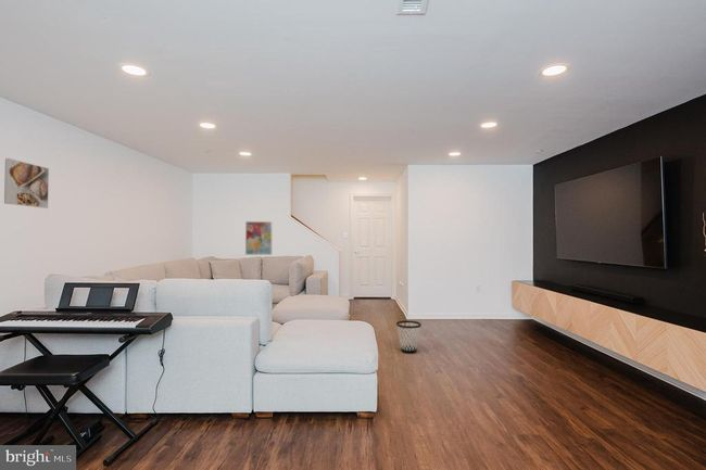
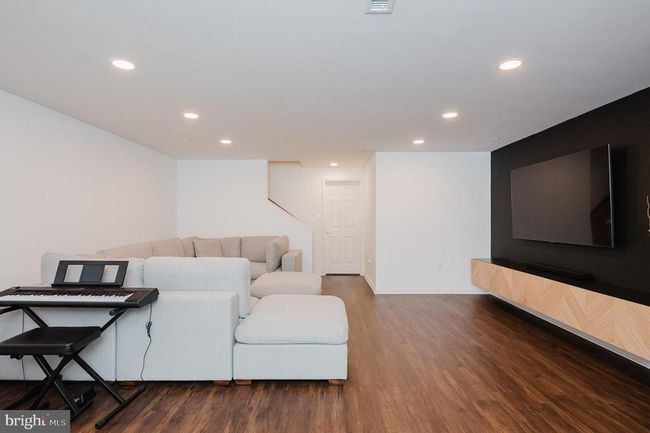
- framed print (27, 185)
- wastebasket (408, 338)
- wall art (259, 238)
